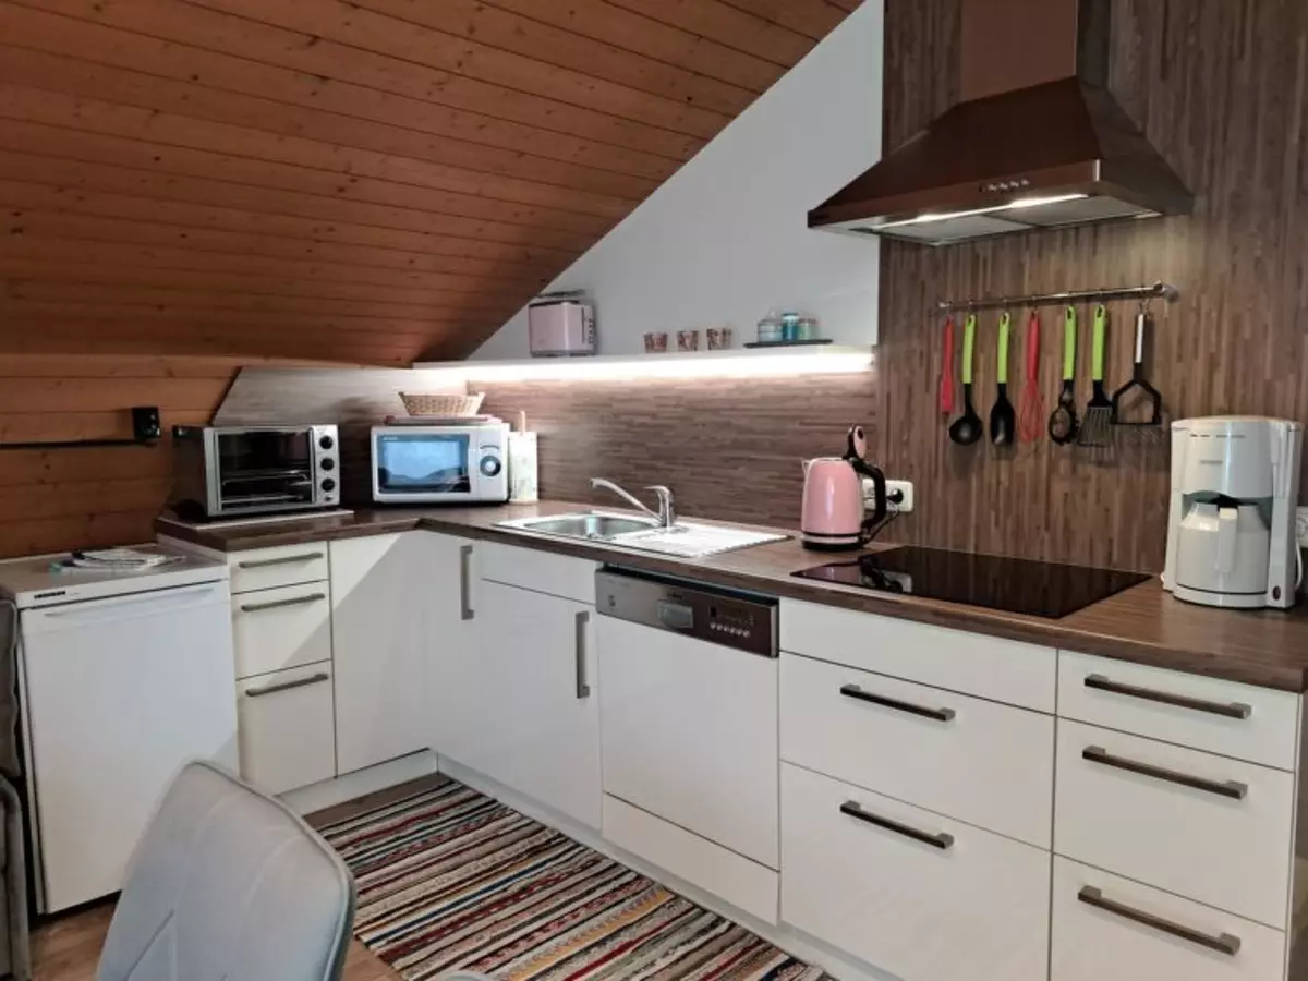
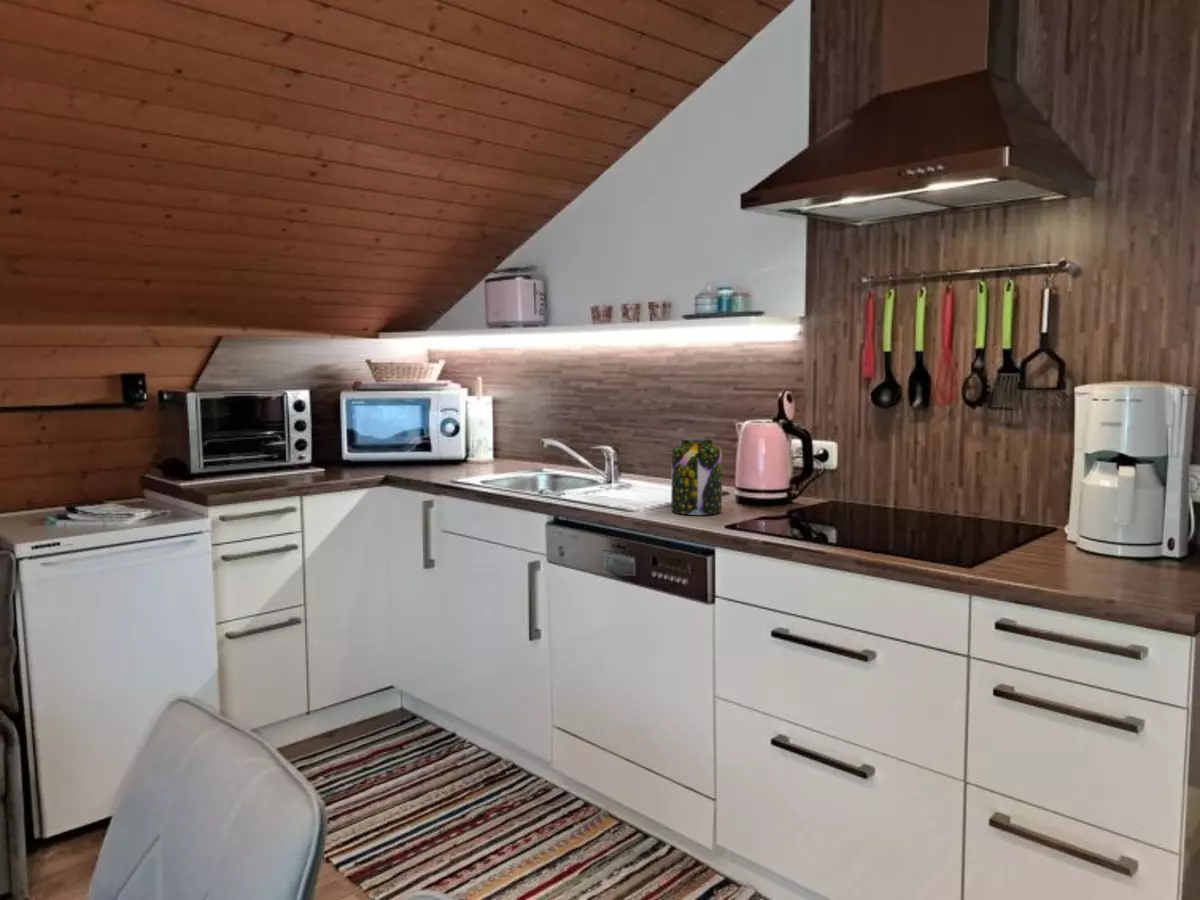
+ jar (696, 475)
